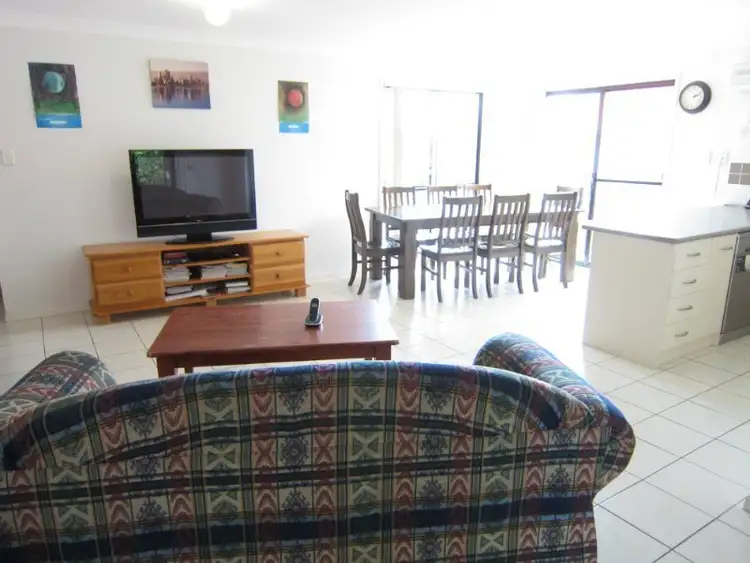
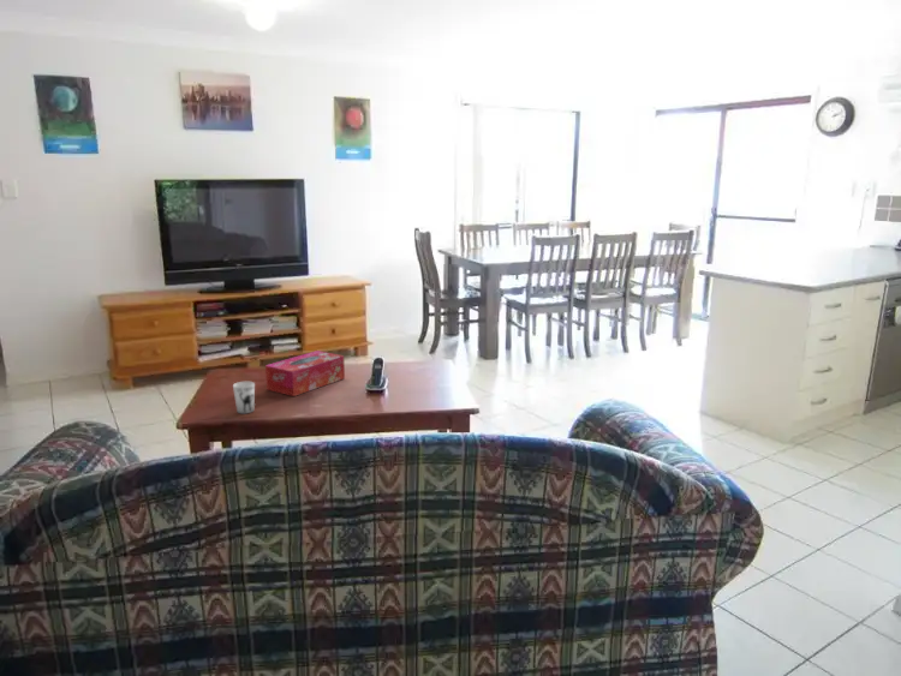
+ tissue box (306, 371)
+ cup (244, 397)
